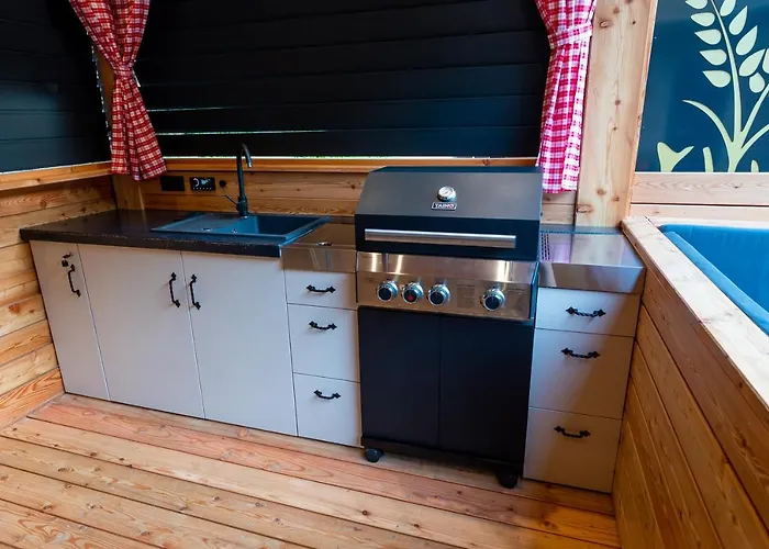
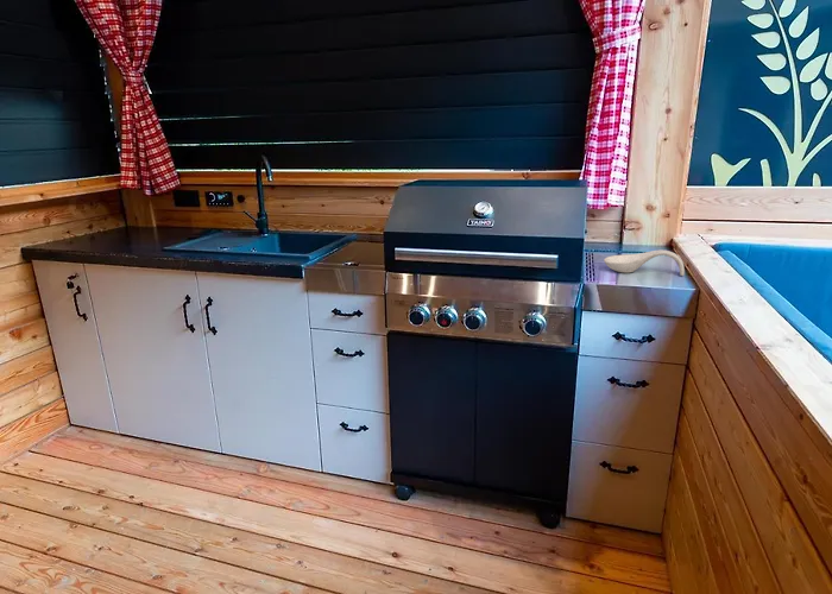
+ spoon rest (643, 260)
